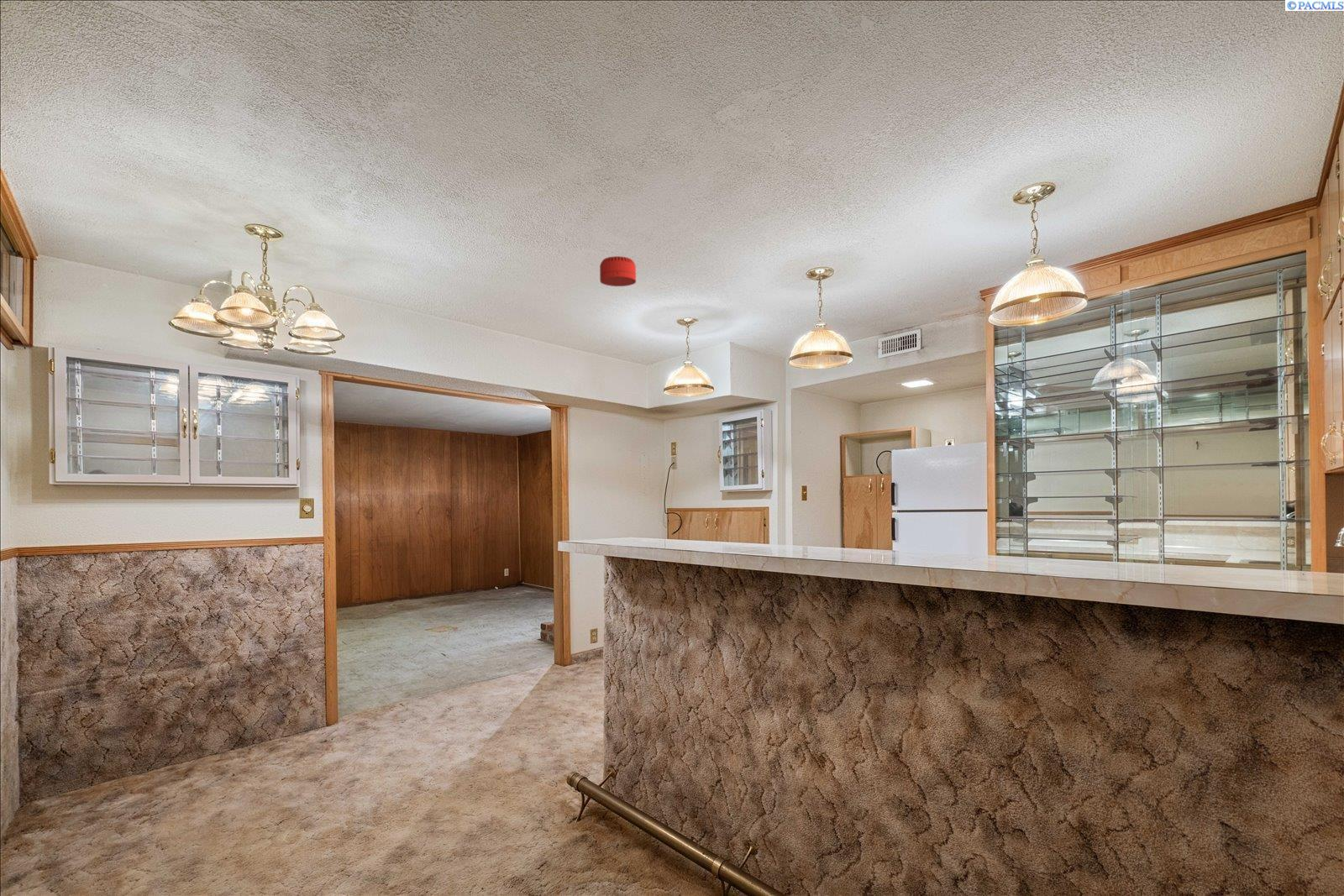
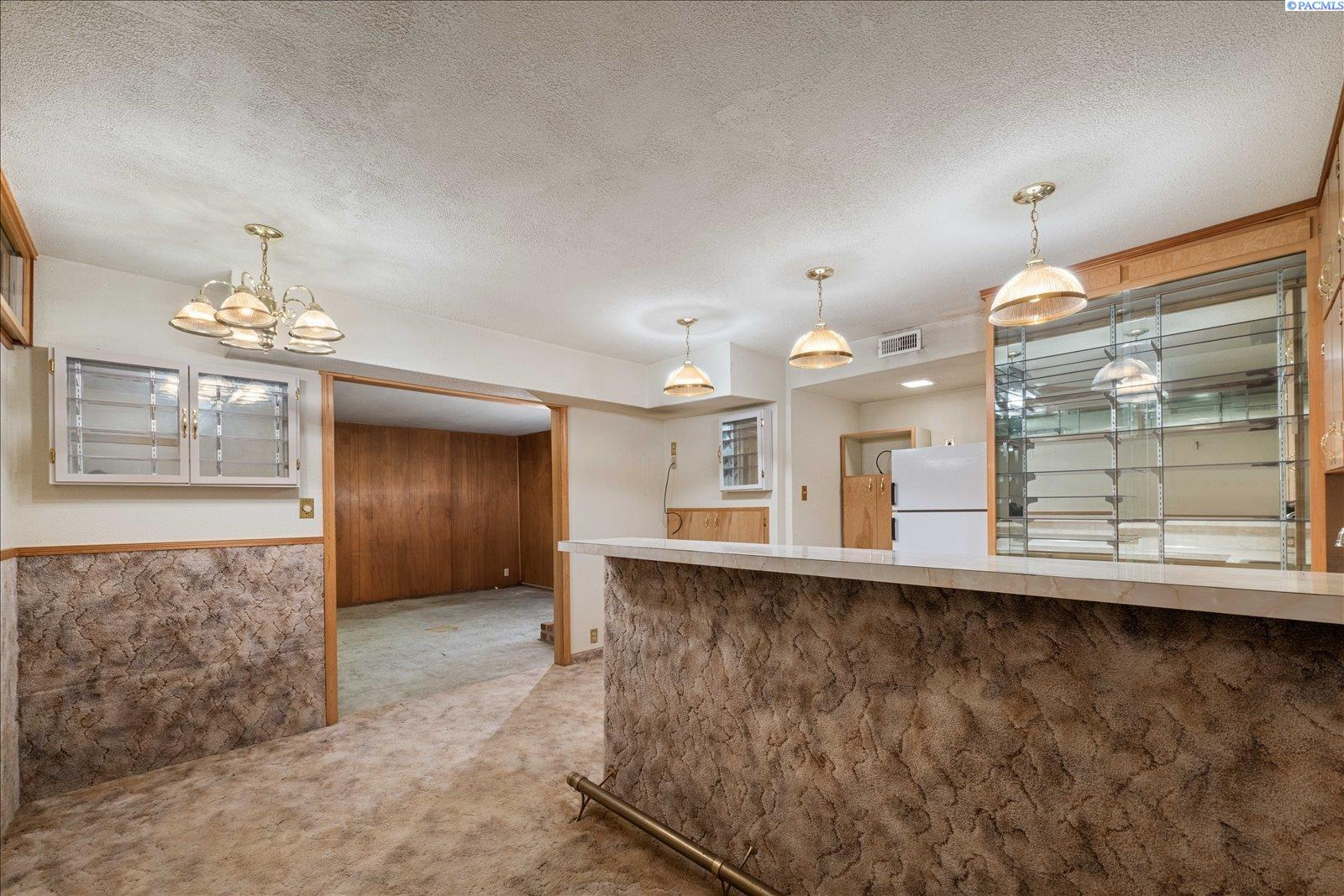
- smoke detector (617, 270)
